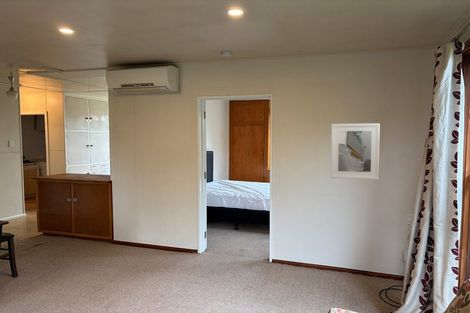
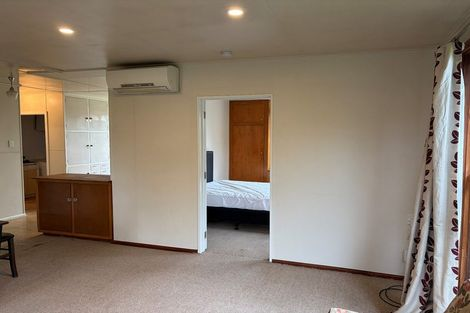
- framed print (354, 151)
